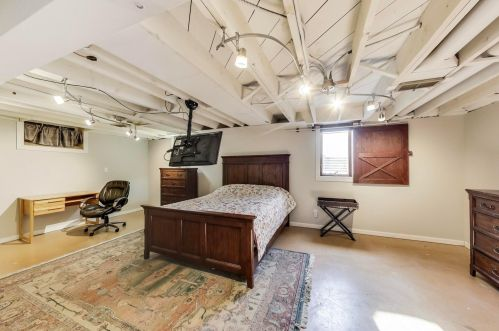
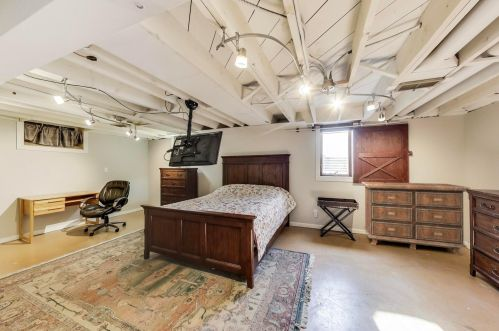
+ dresser (407, 214)
